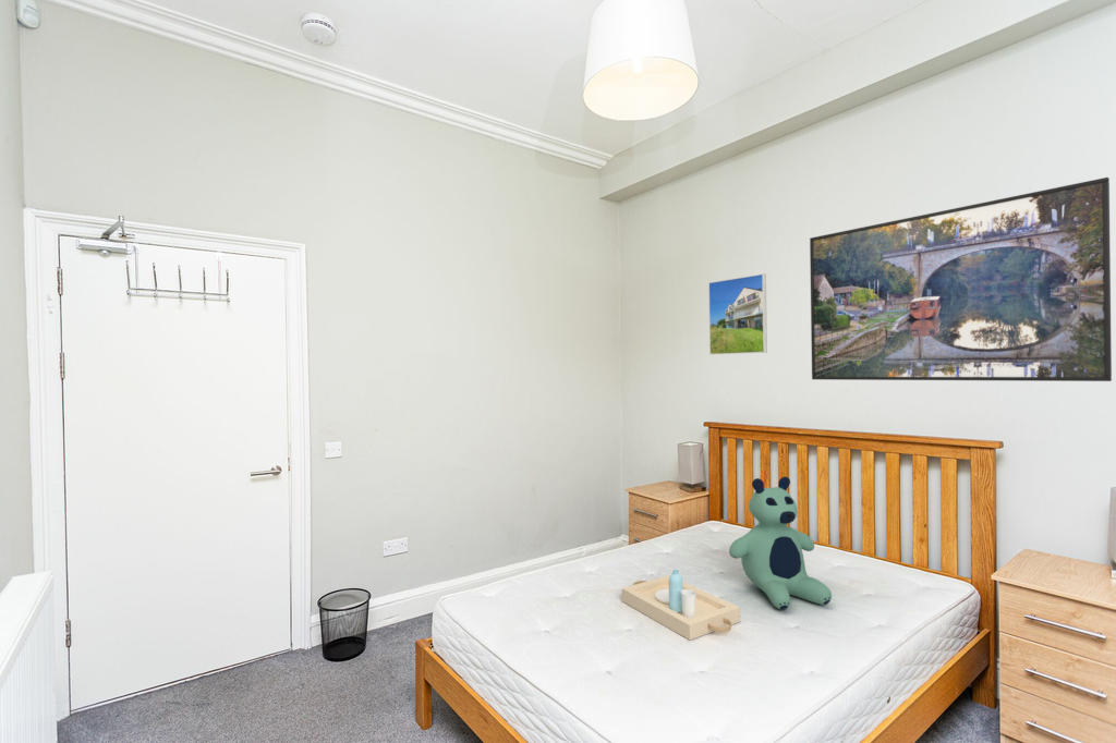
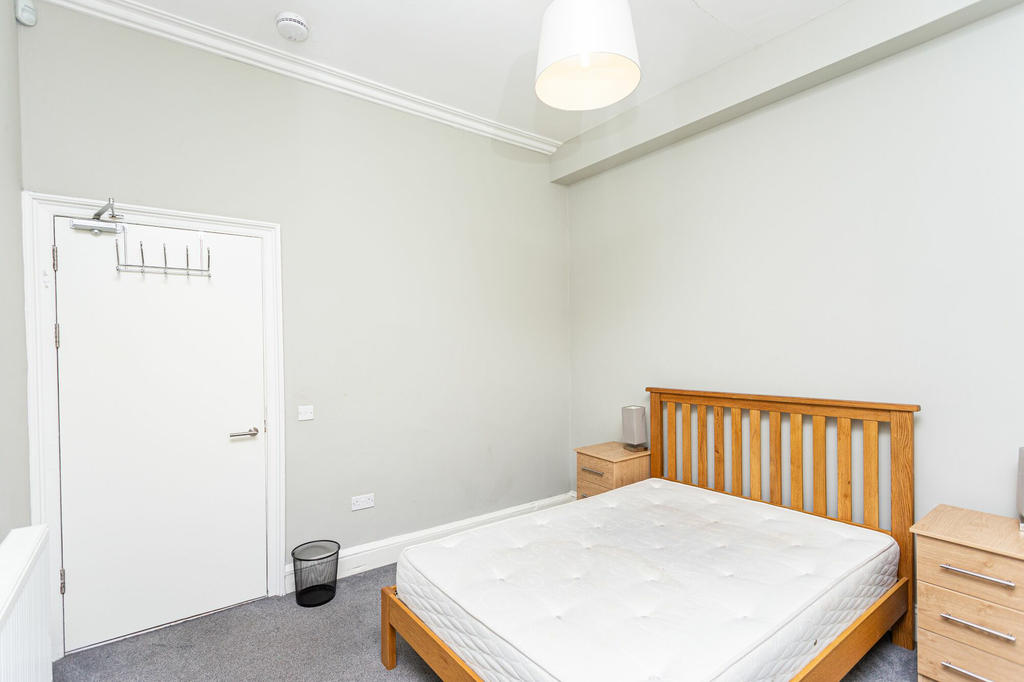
- serving tray (678, 586)
- bear (781, 537)
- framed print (933, 296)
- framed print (736, 316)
